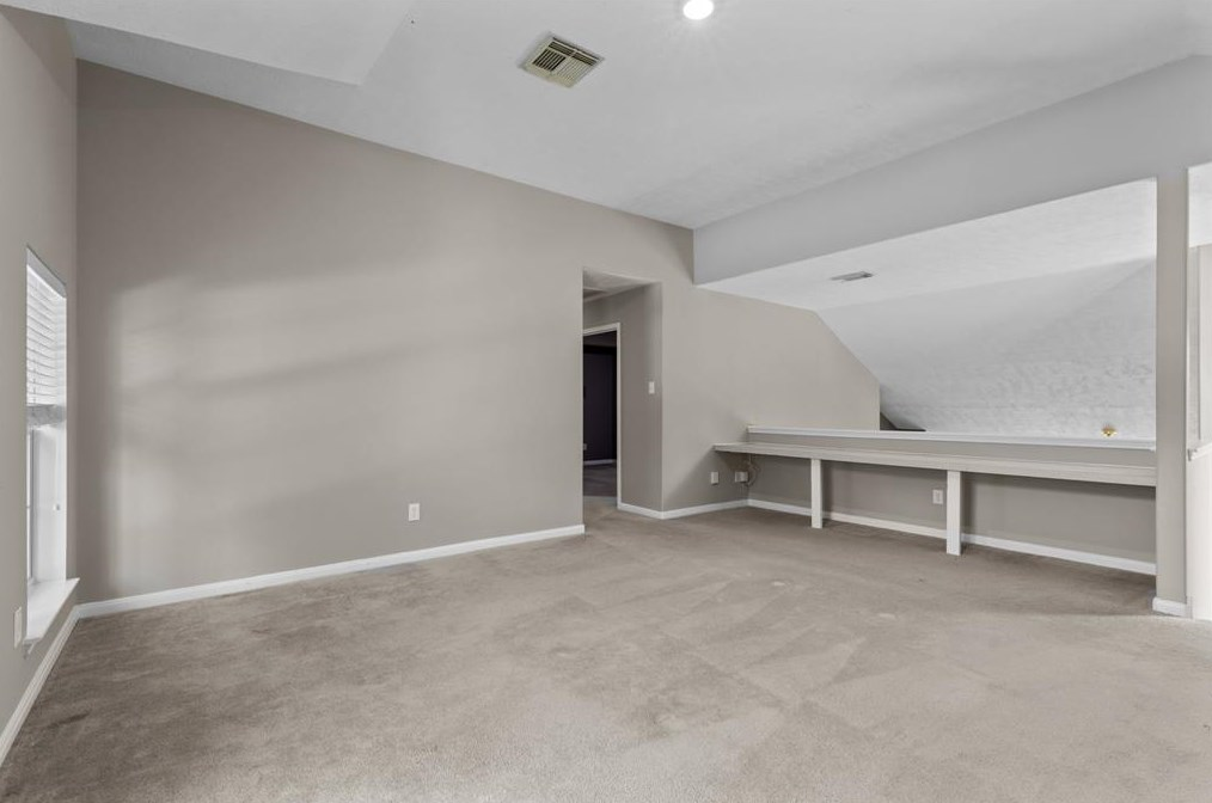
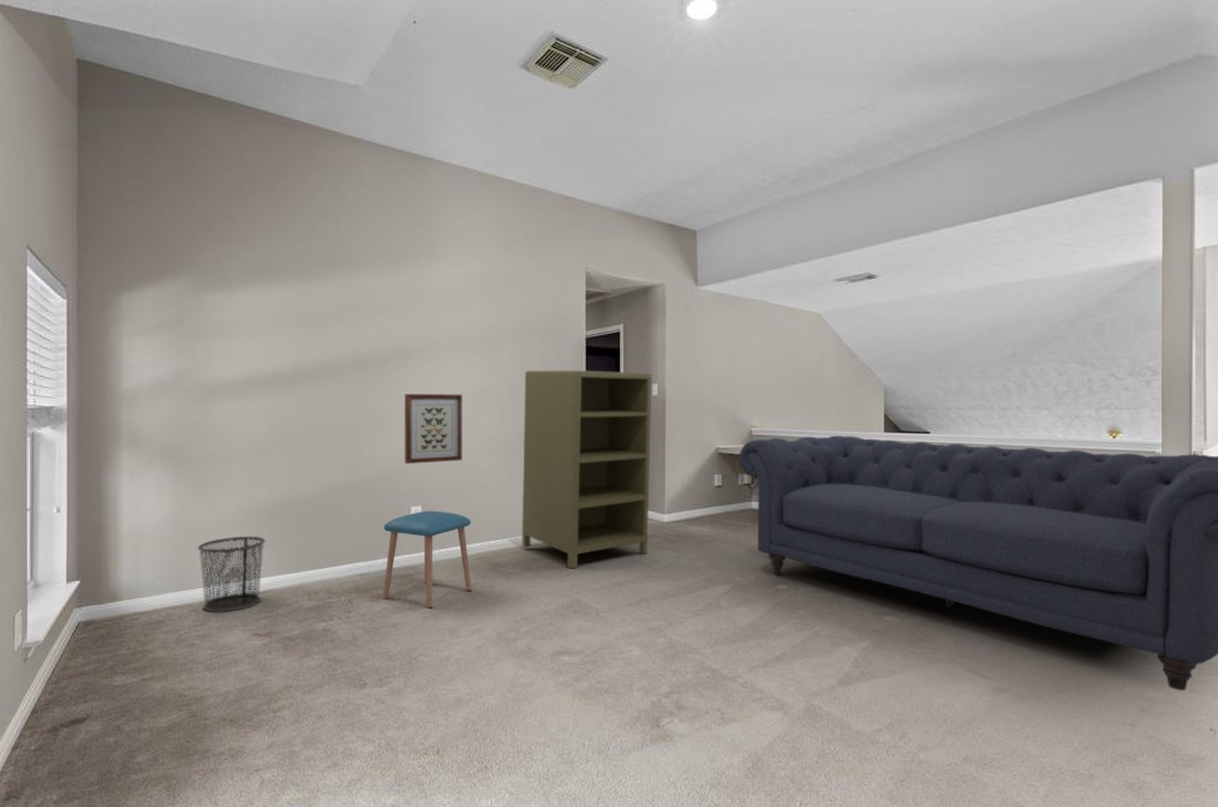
+ waste bin (232, 573)
+ wall art (434, 428)
+ stool (428, 554)
+ sofa (965, 522)
+ bookcase (585, 461)
